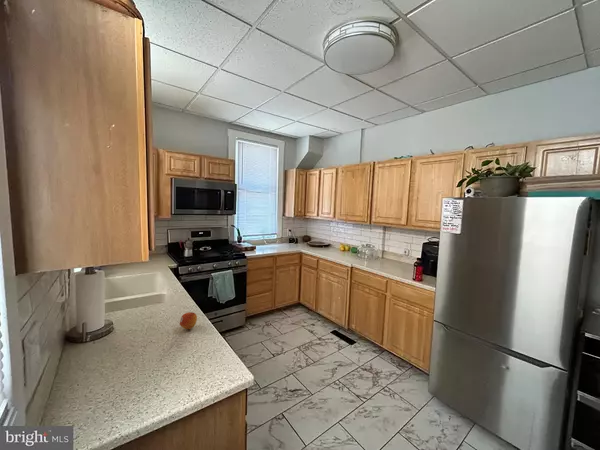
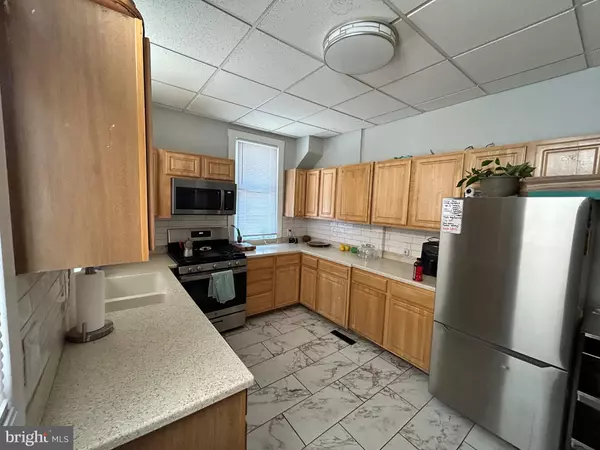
- fruit (188, 320)
